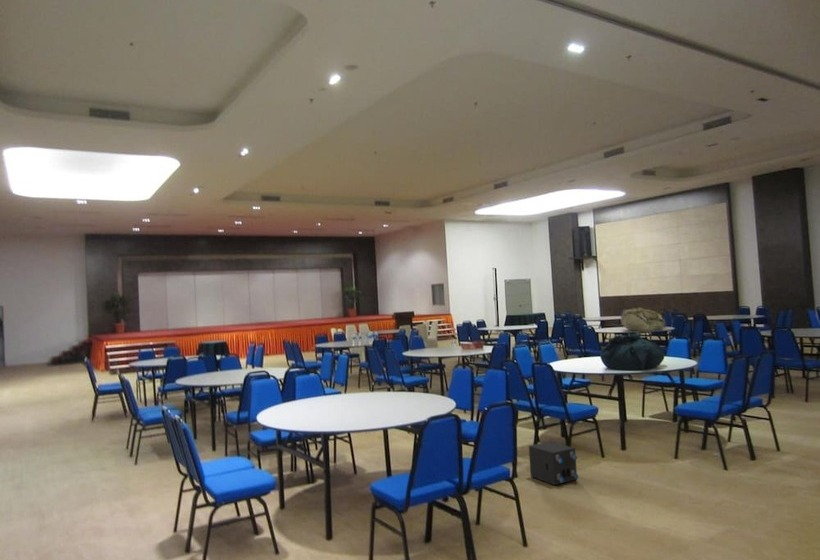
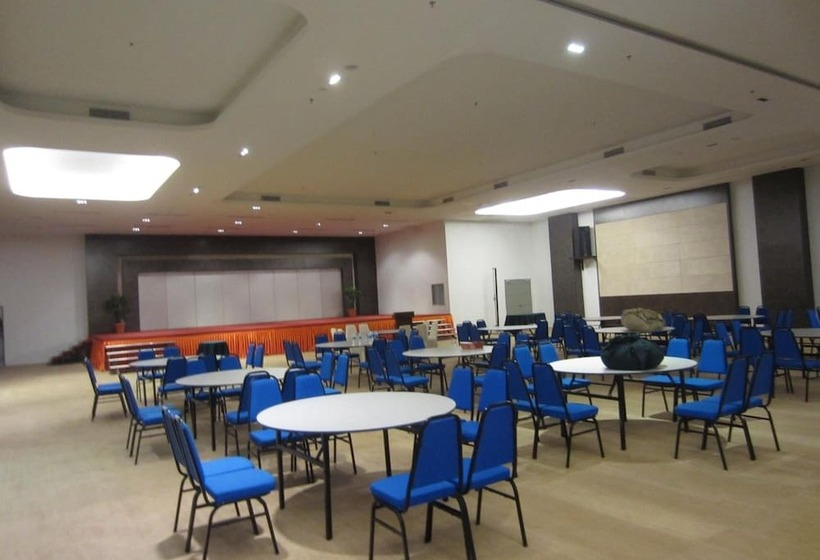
- speaker (554, 463)
